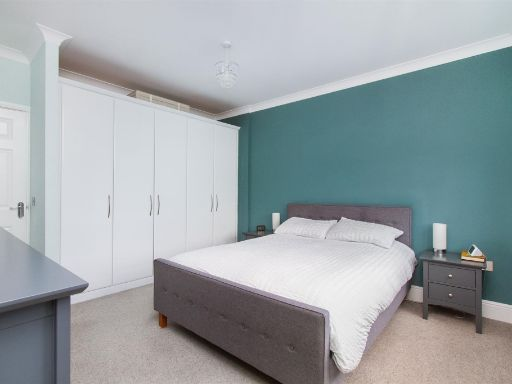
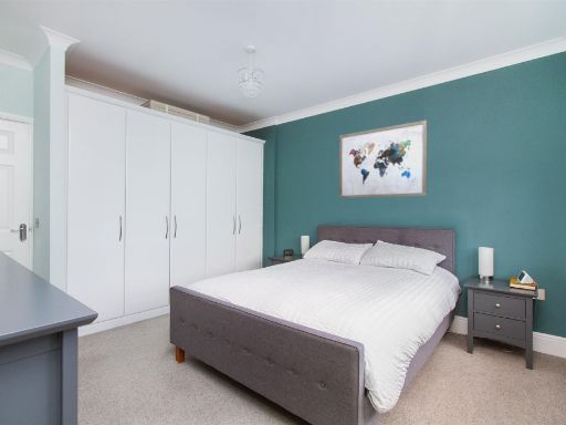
+ wall art (378, 163)
